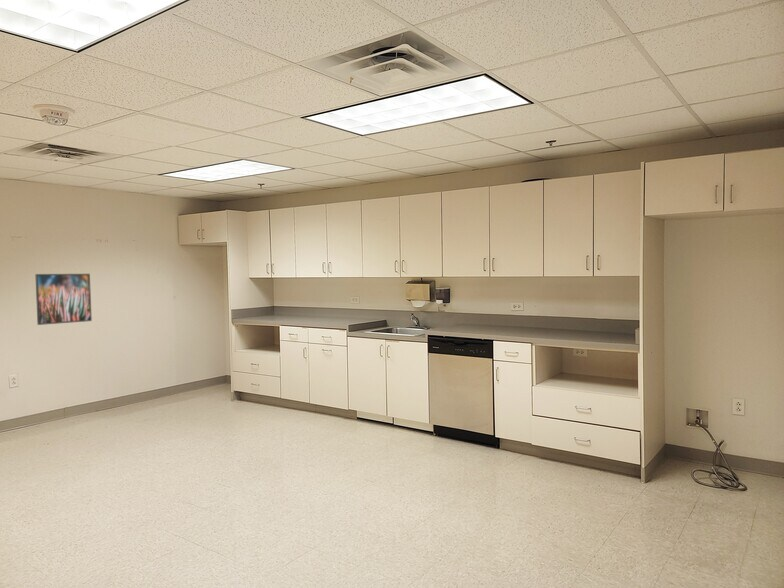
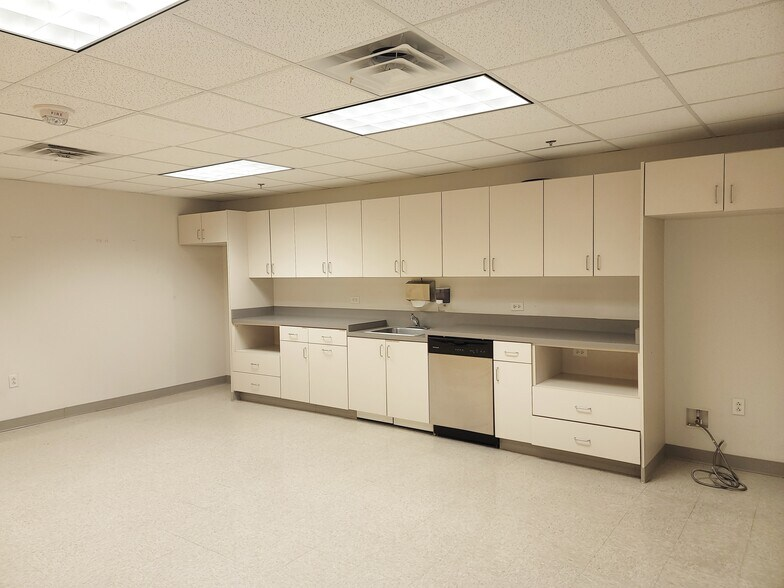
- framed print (64, 298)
